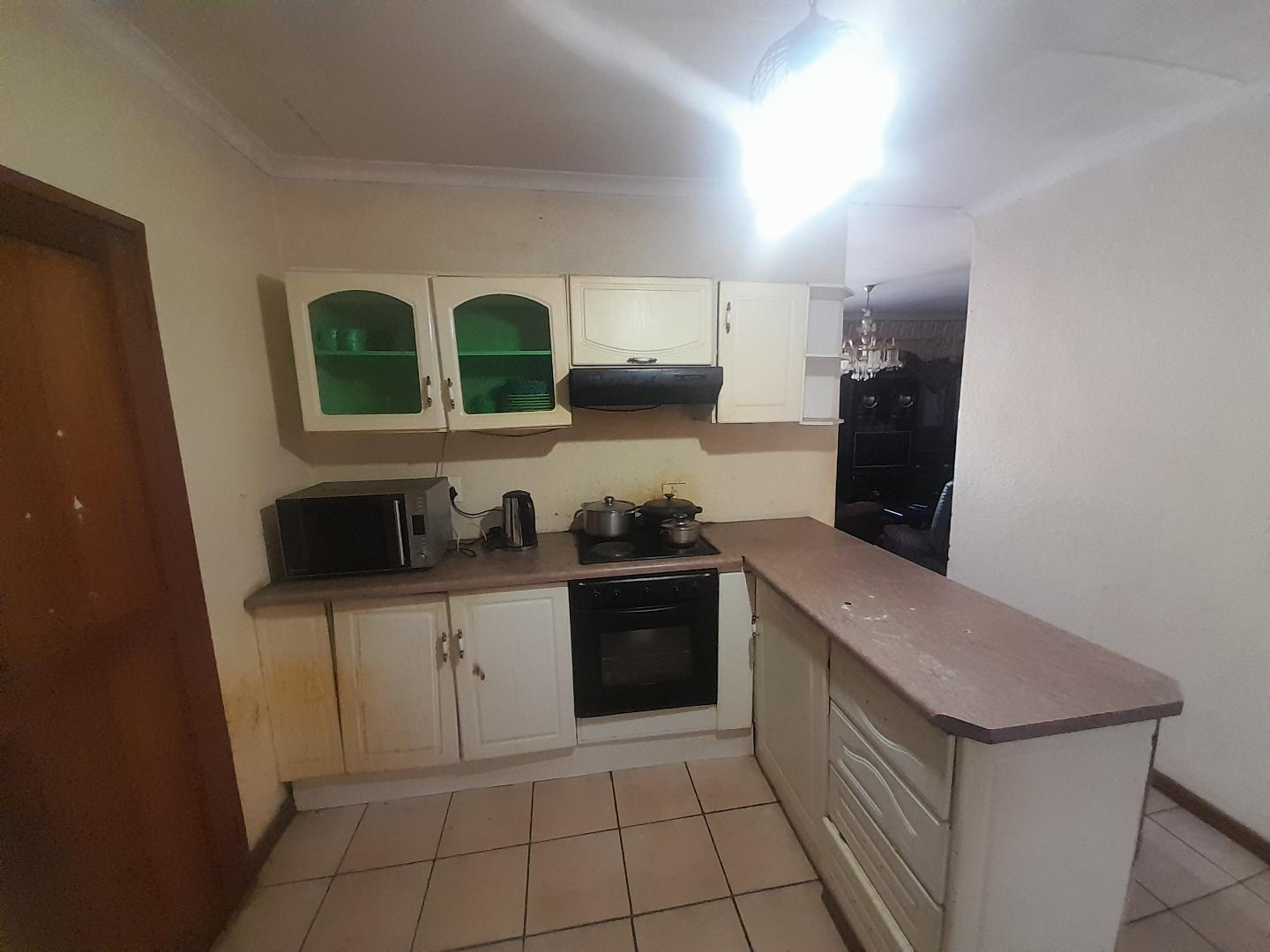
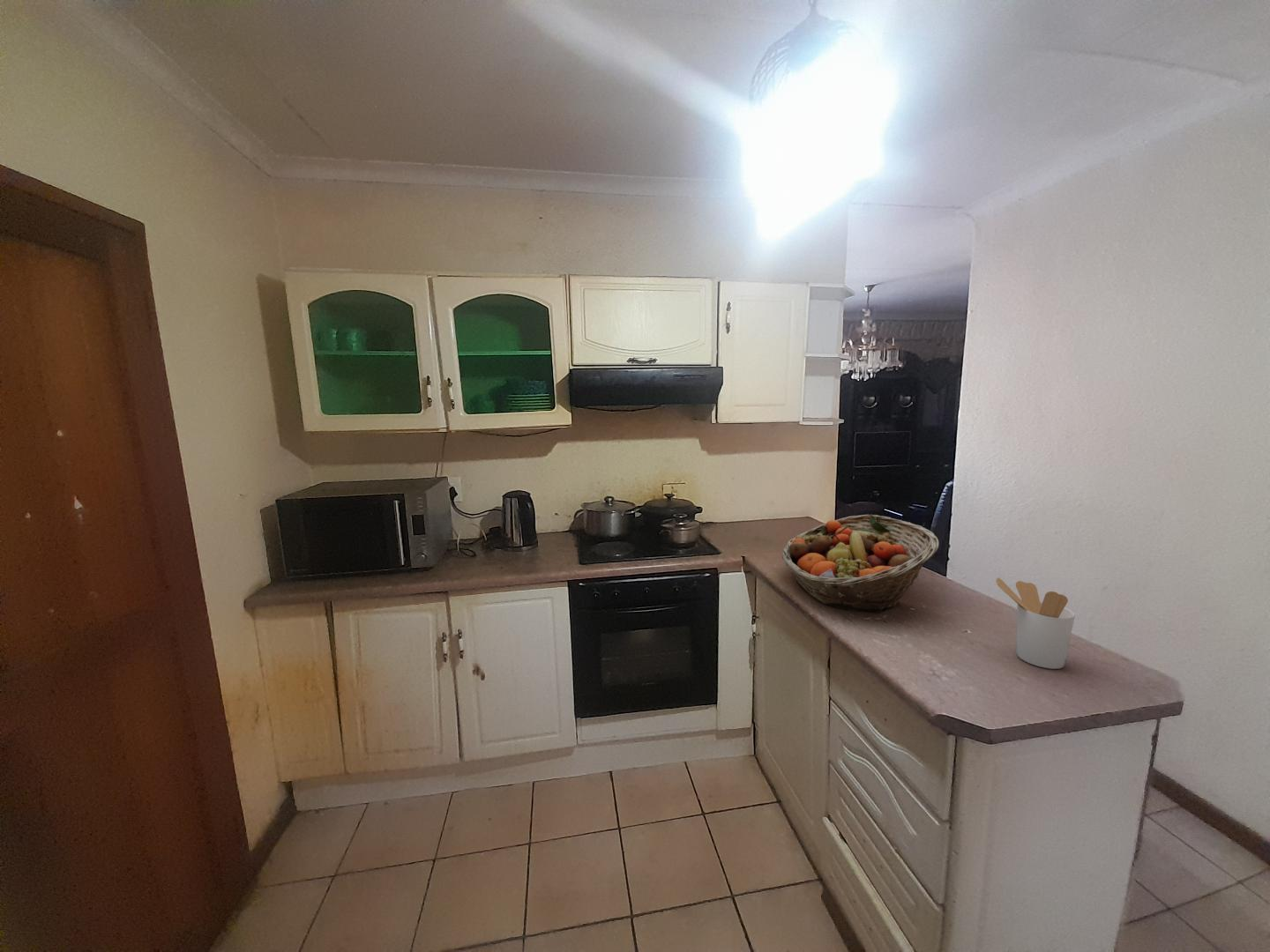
+ fruit basket (853, 557)
+ utensil holder (1029, 620)
